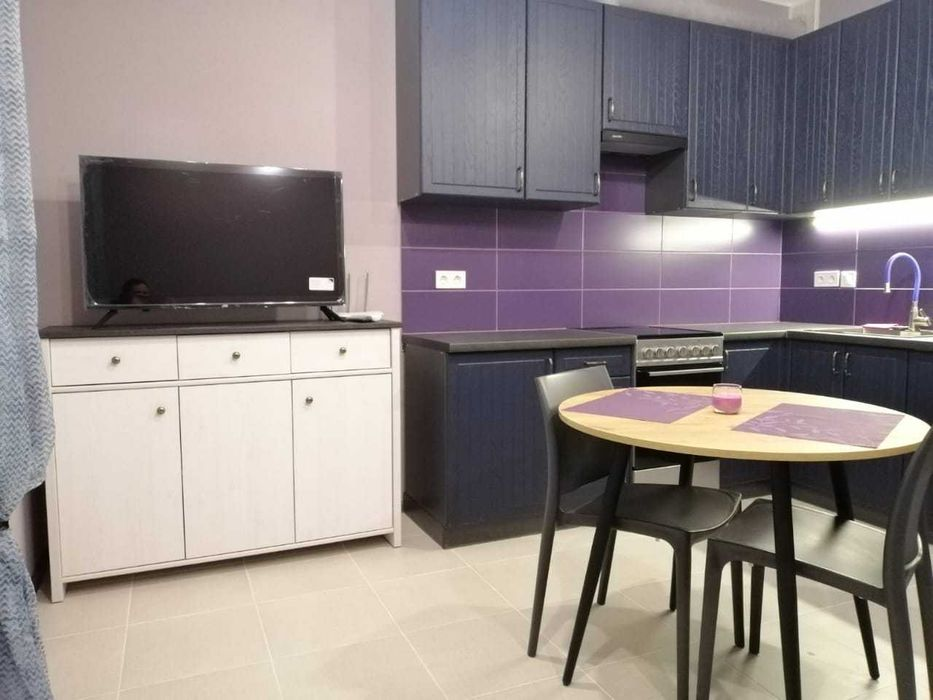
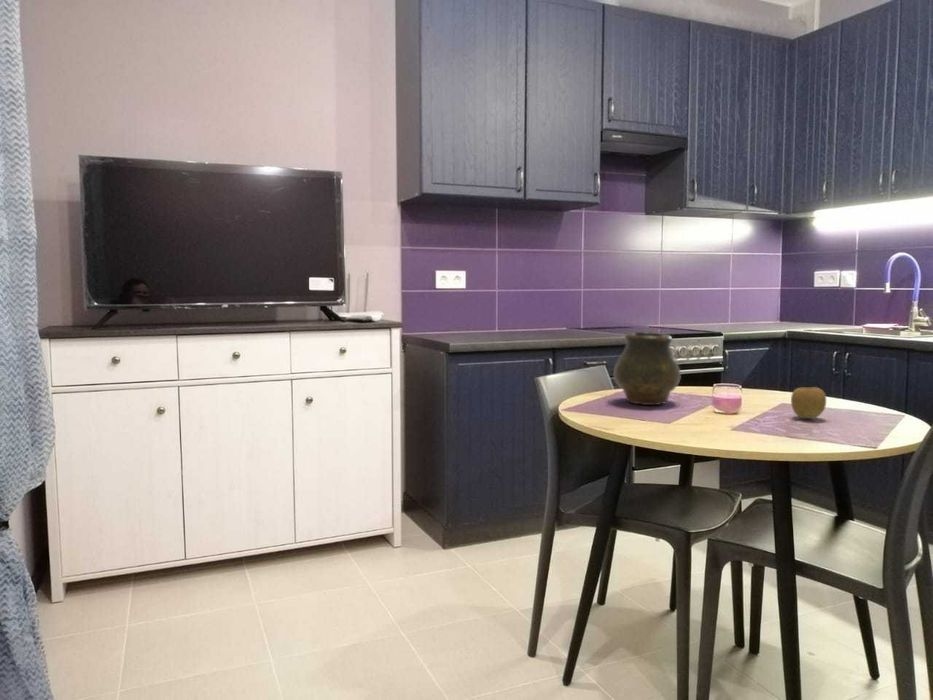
+ apple (808, 402)
+ vase (647, 367)
